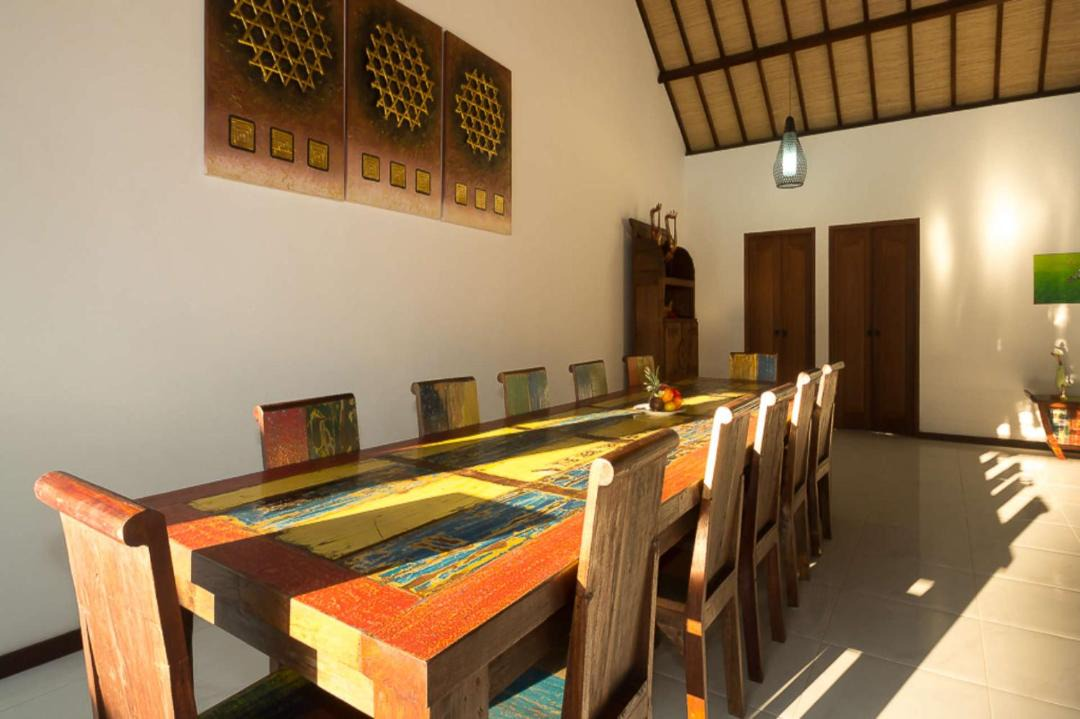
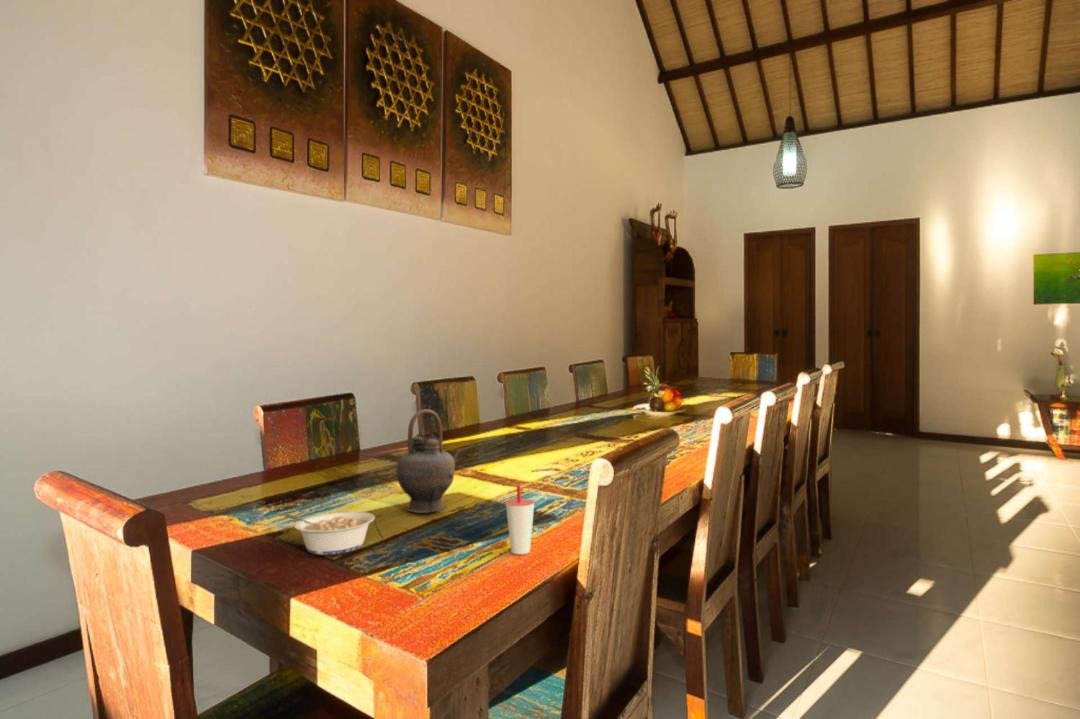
+ cup (520, 518)
+ legume (332, 531)
+ teapot (432, 458)
